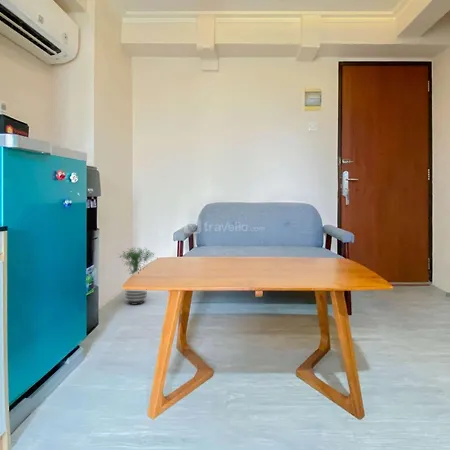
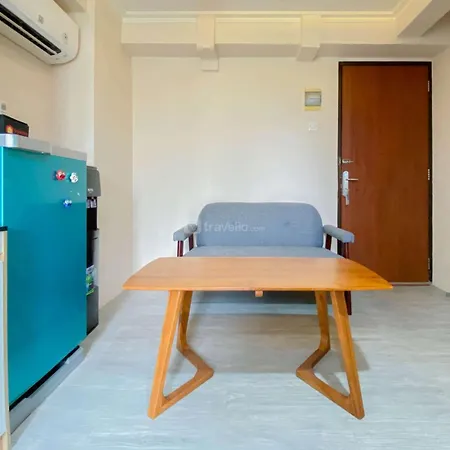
- potted plant (134, 272)
